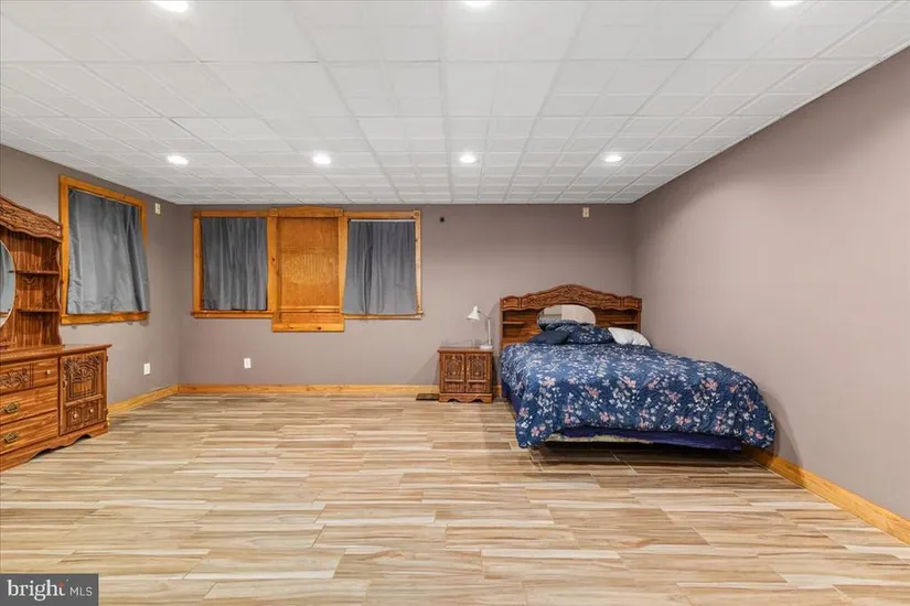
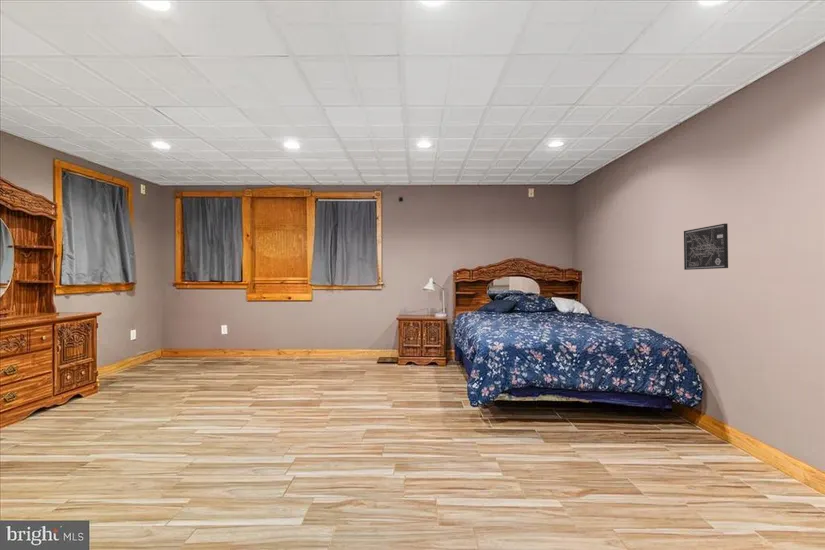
+ wall art (704, 248)
